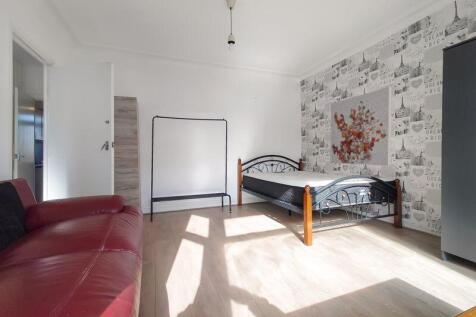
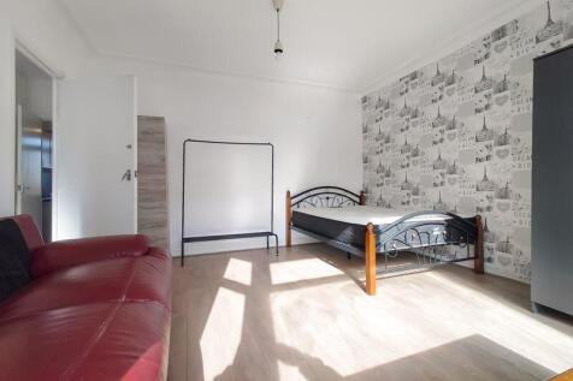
- wall art (356, 130)
